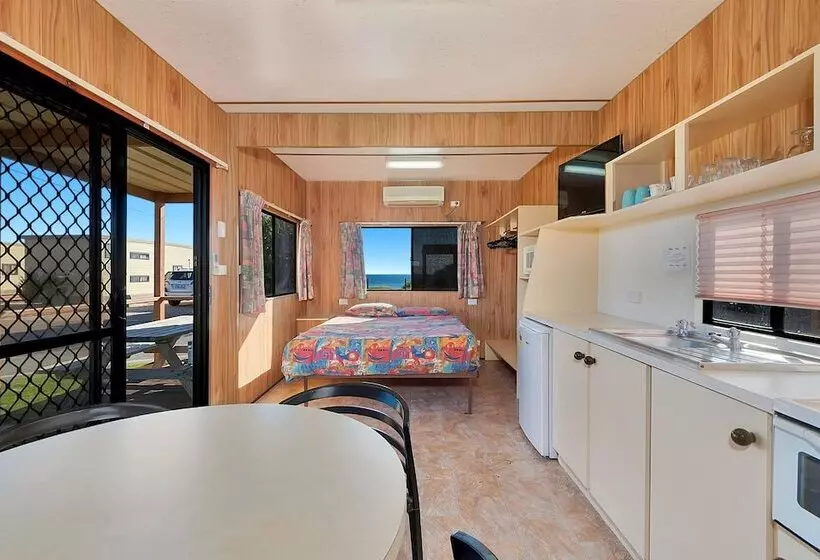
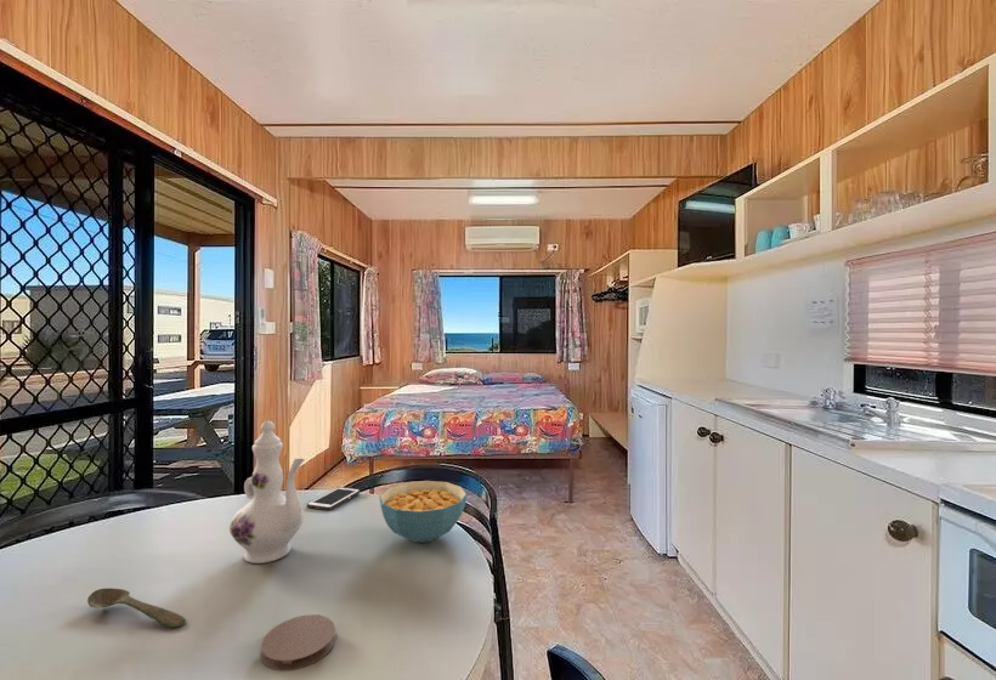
+ coaster (299, 640)
+ chinaware (273, 488)
+ cereal bowl (423, 515)
+ spoon (137, 607)
+ cell phone (334, 498)
